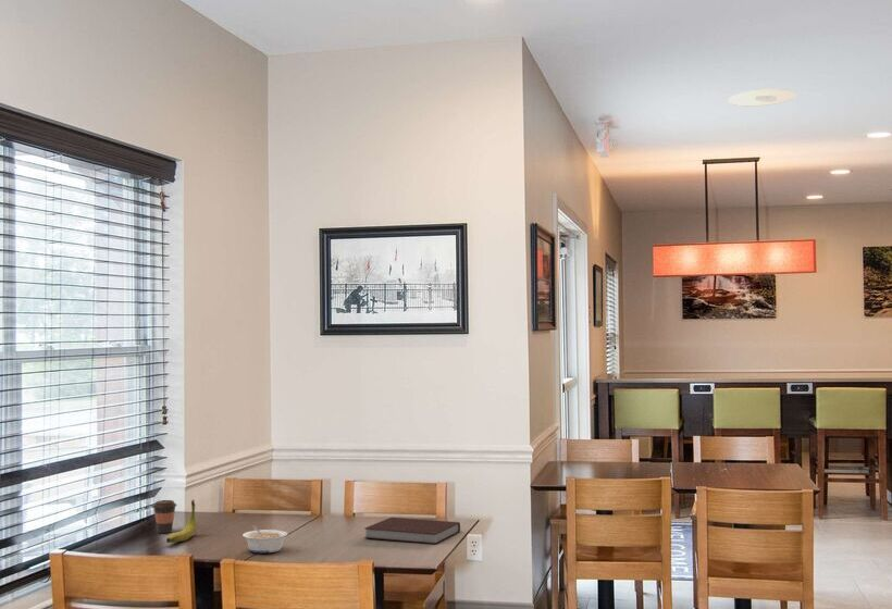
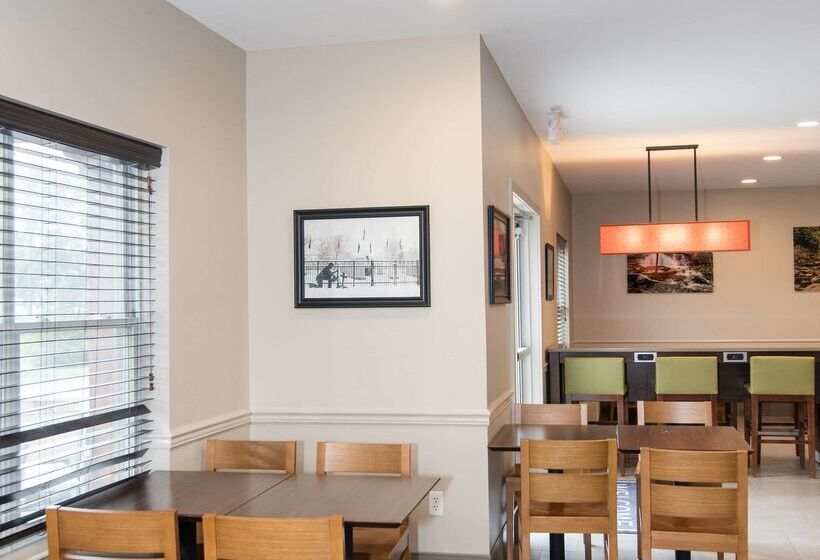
- notebook (412, 530)
- legume (263, 539)
- banana (186, 524)
- recessed light (761, 95)
- coffee cup (164, 517)
